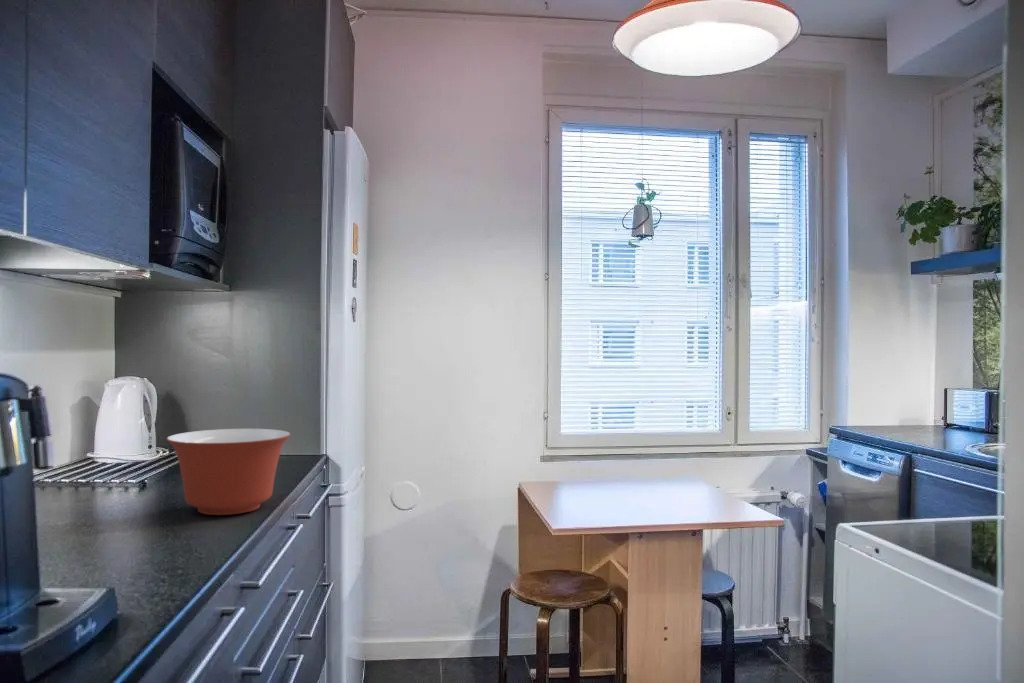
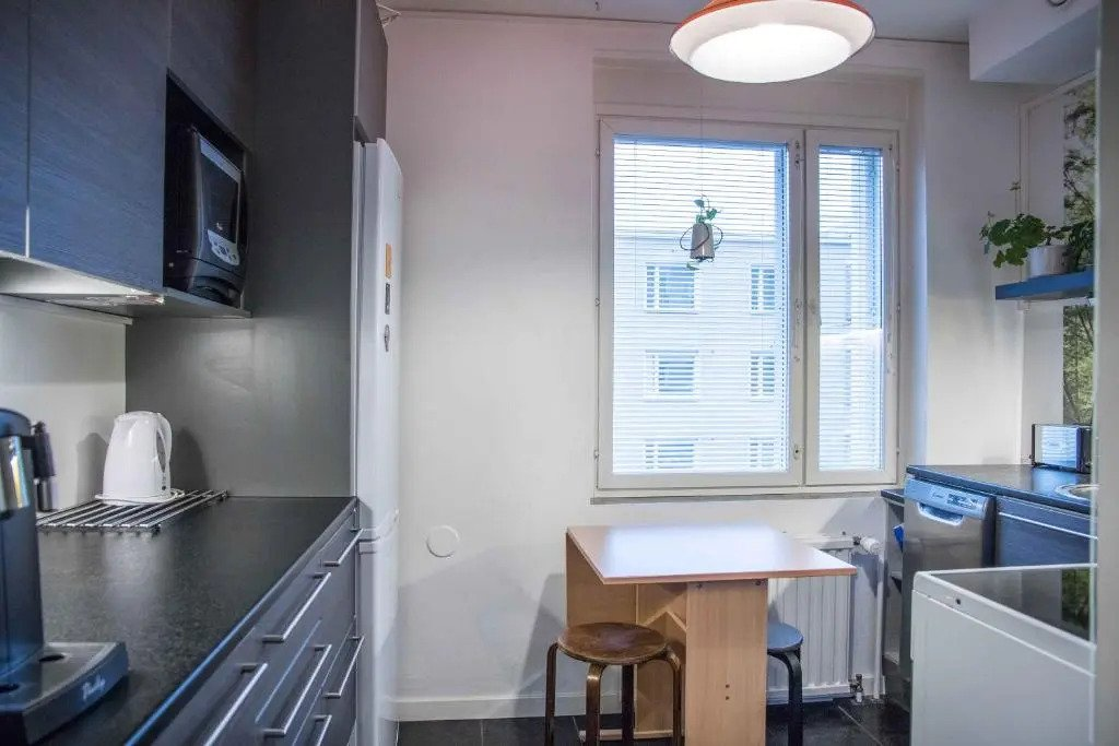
- mixing bowl (230, 471)
